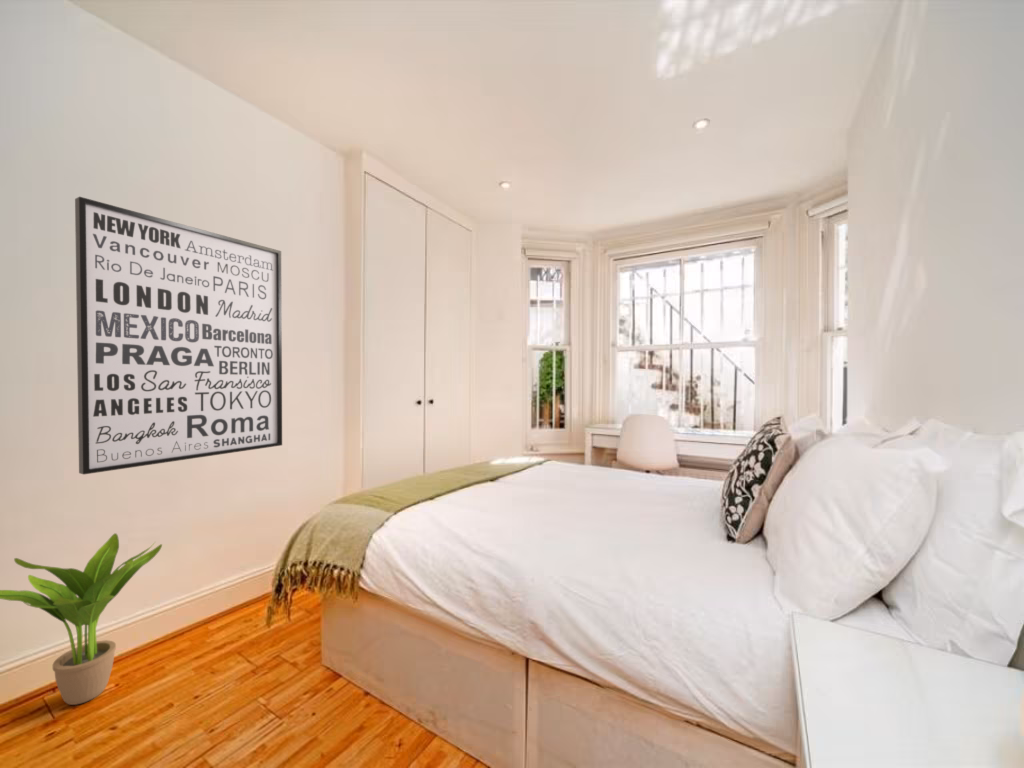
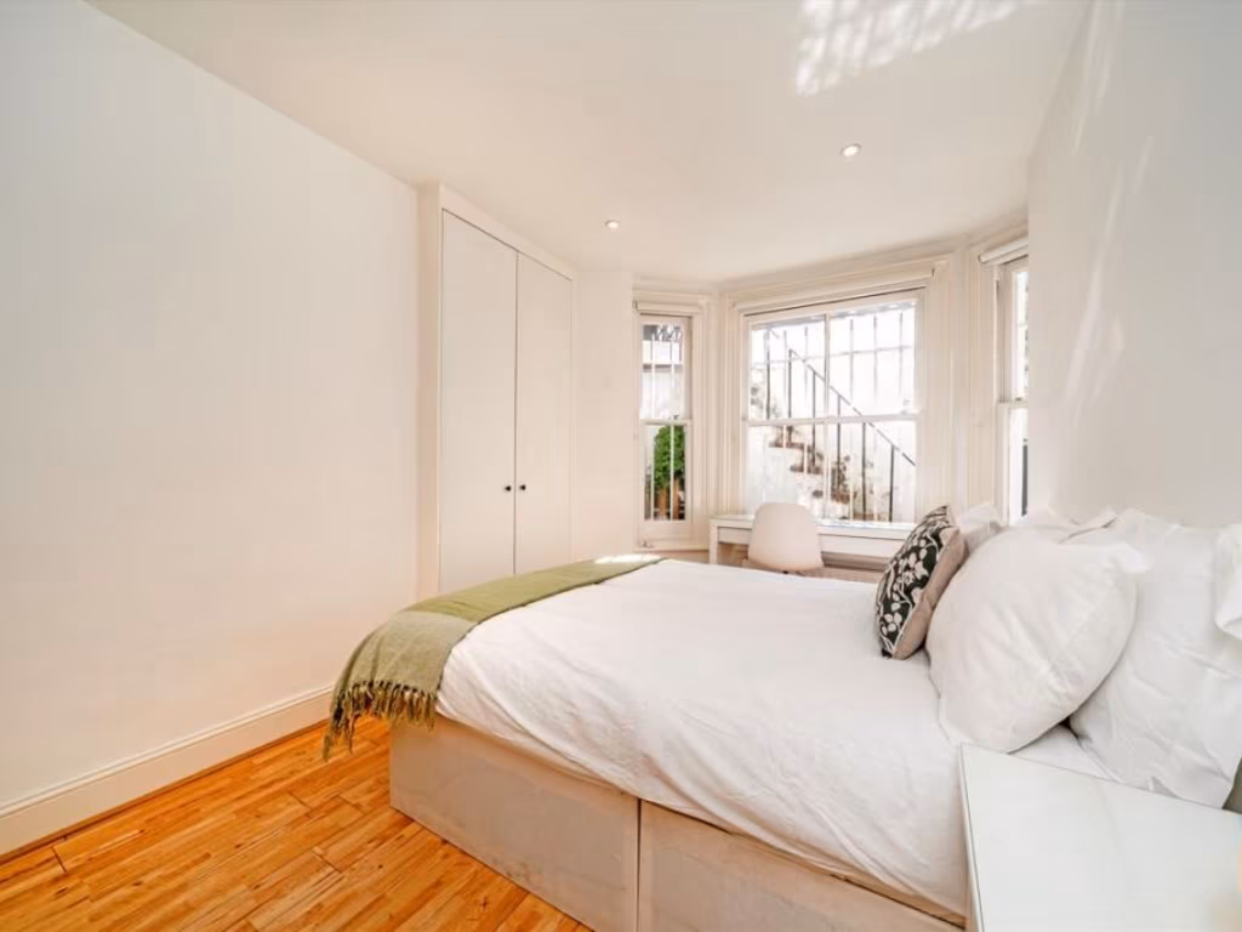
- potted plant (95, 615)
- wall art (196, 343)
